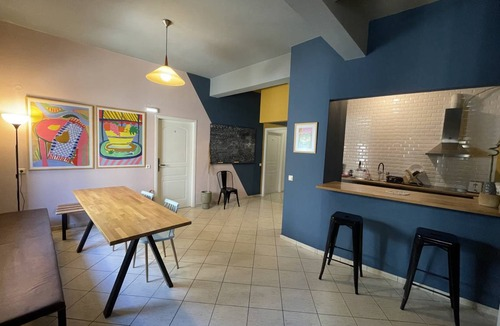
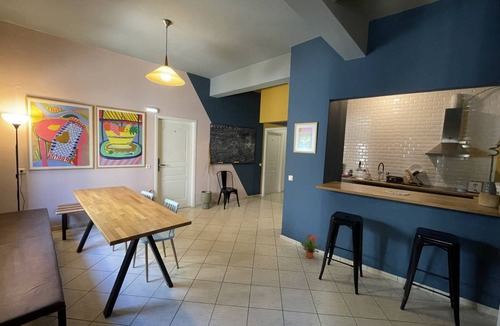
+ potted plant (310, 245)
